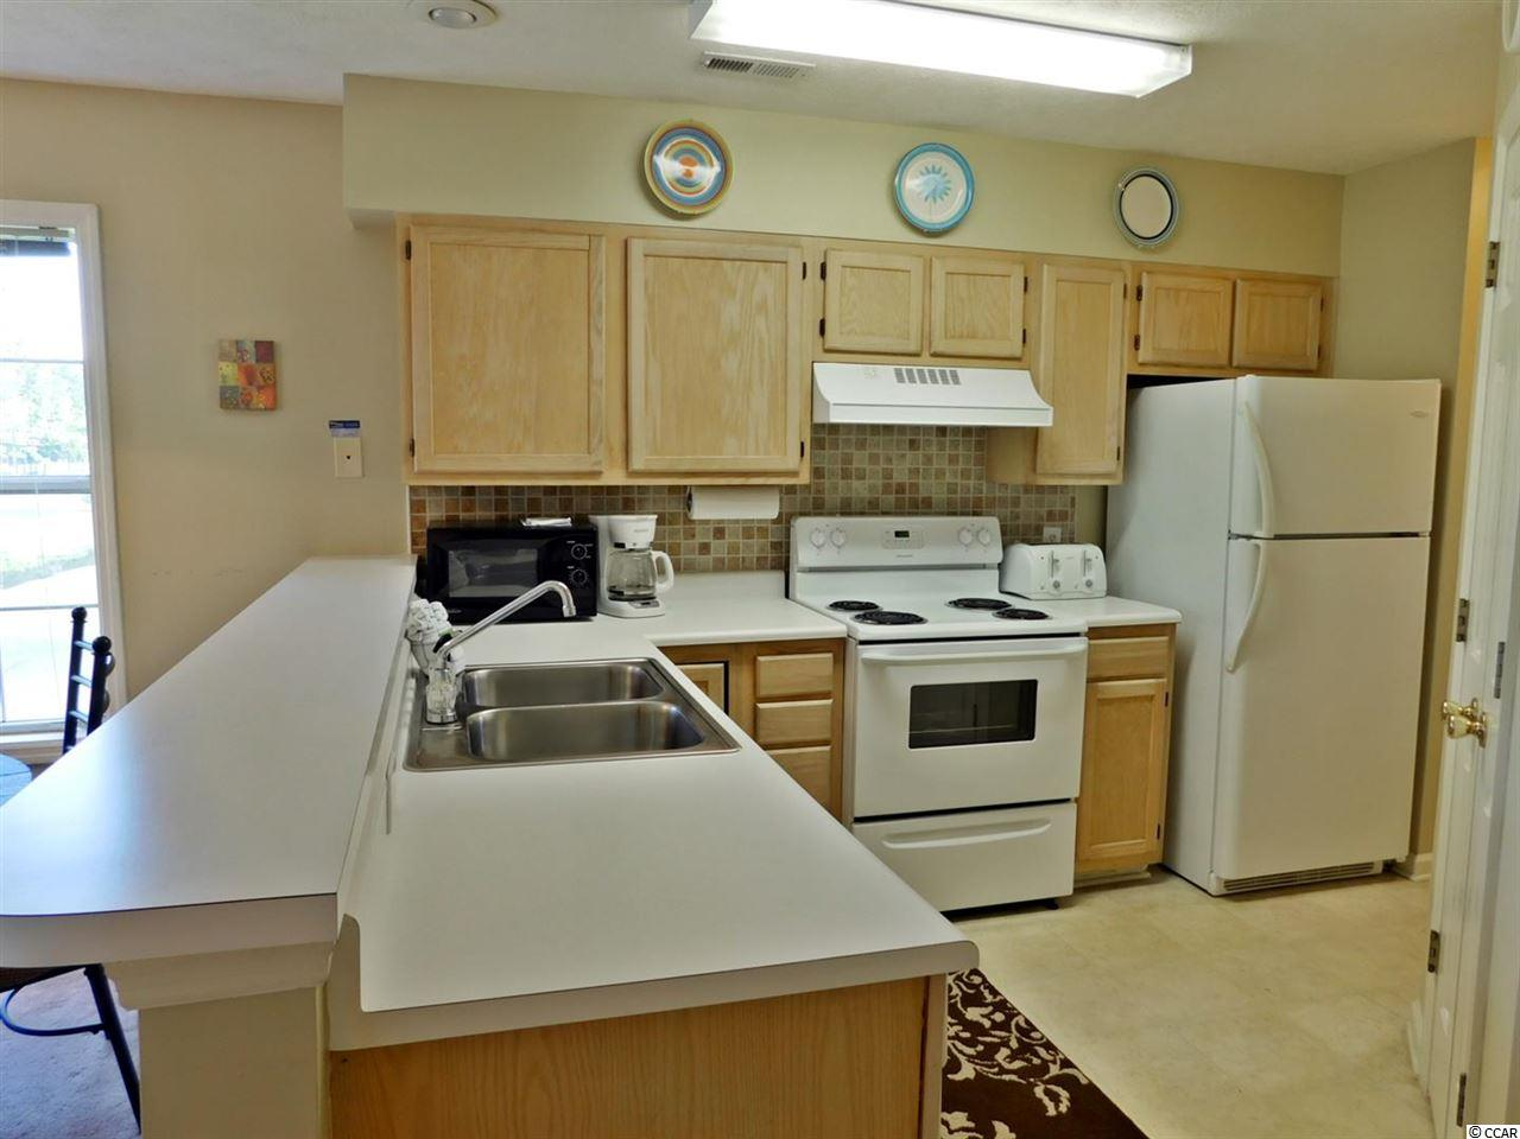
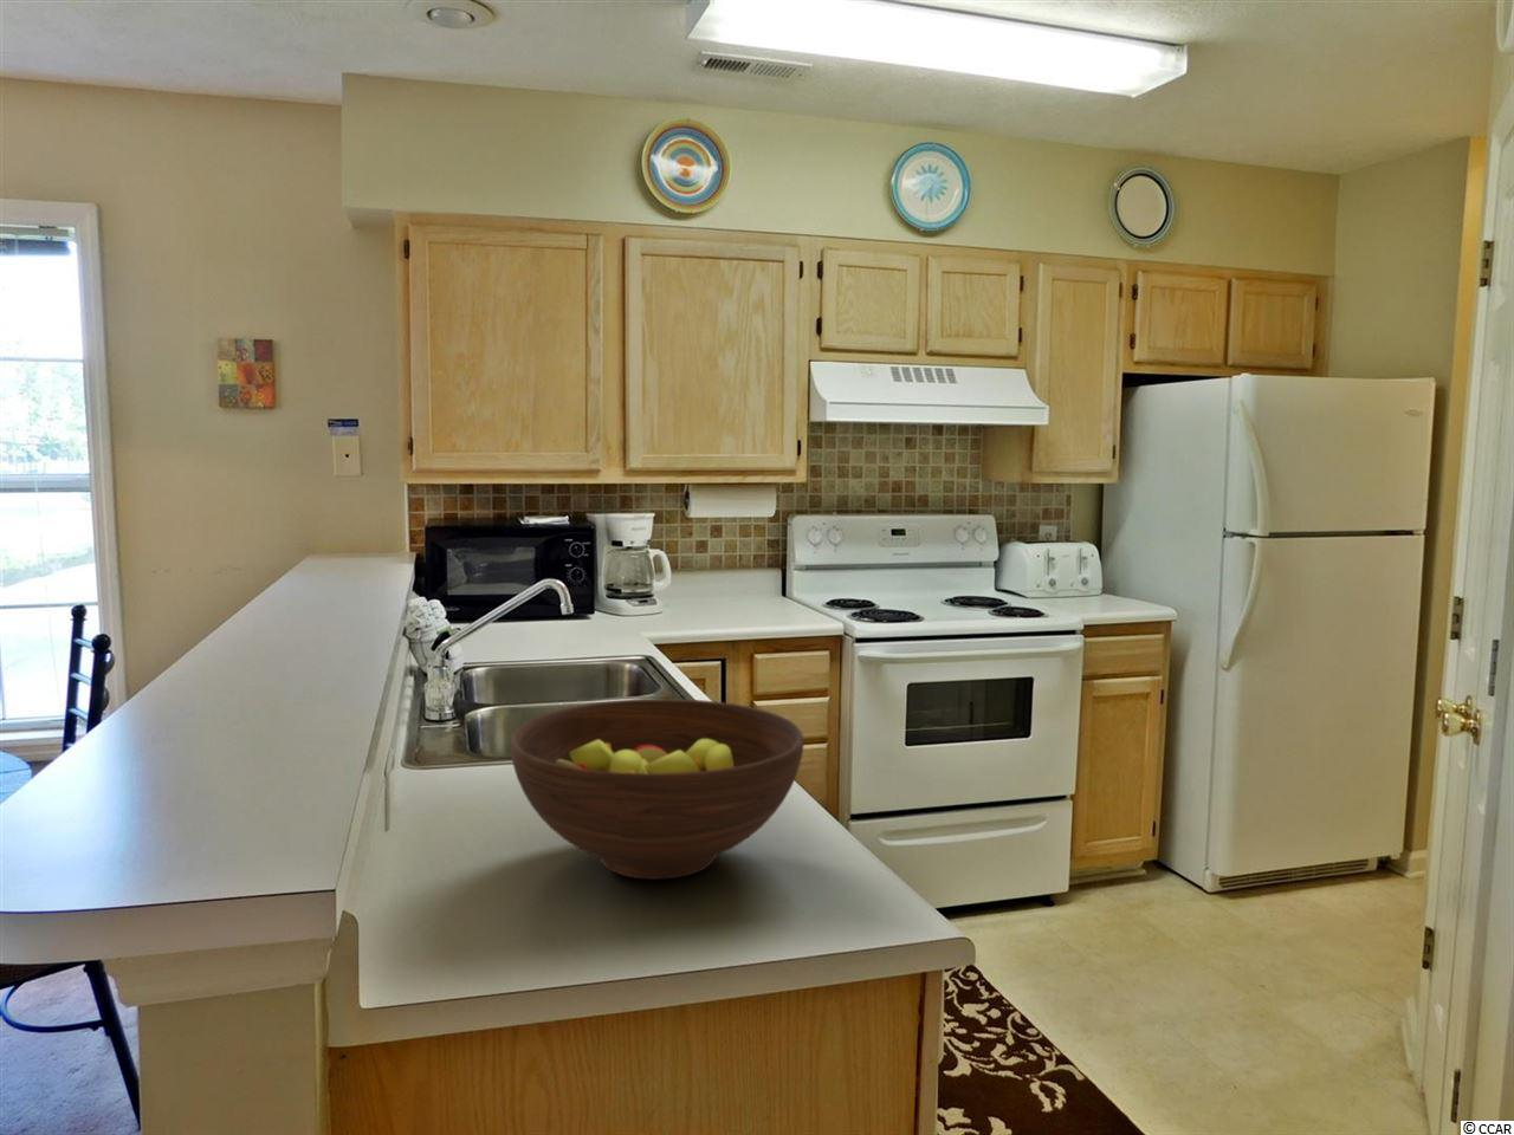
+ fruit bowl (658, 795)
